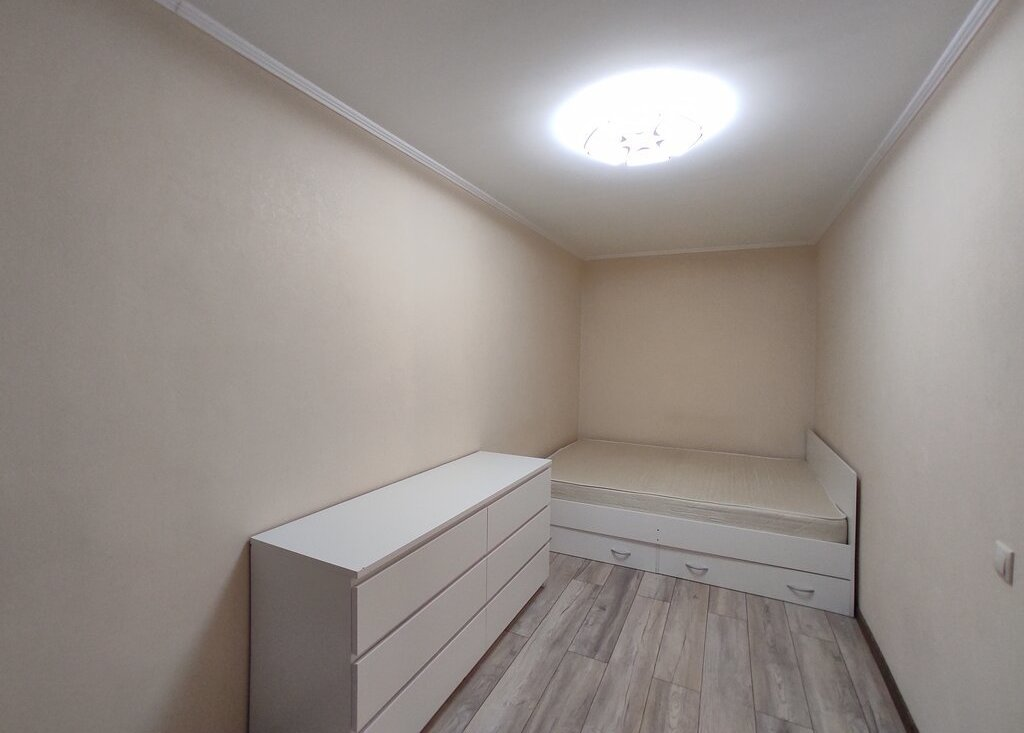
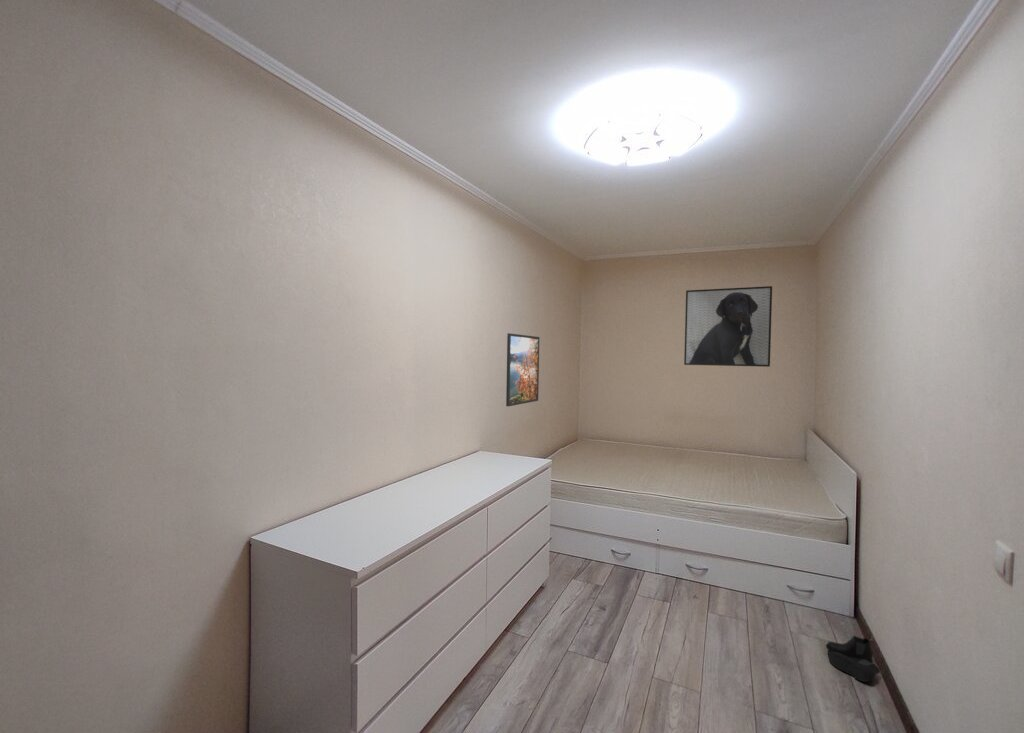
+ boots (854, 655)
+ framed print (726, 327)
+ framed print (523, 369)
